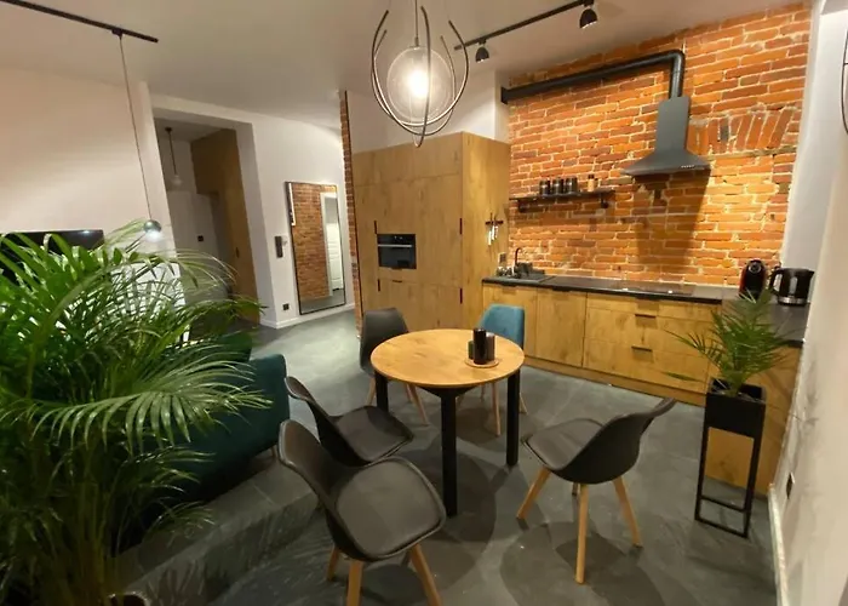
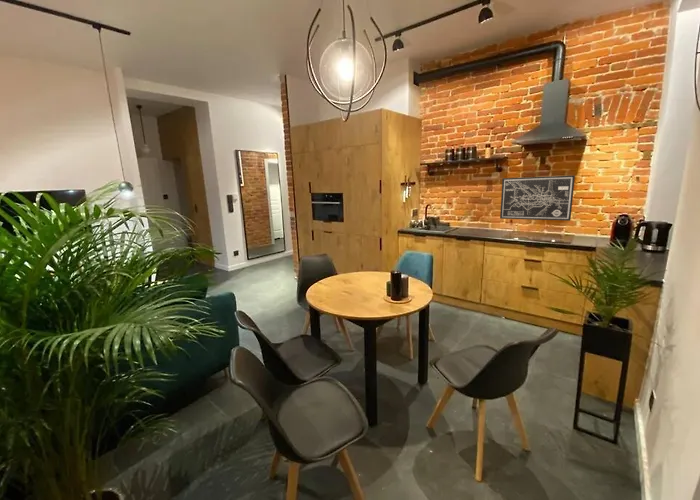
+ wall art (535, 198)
